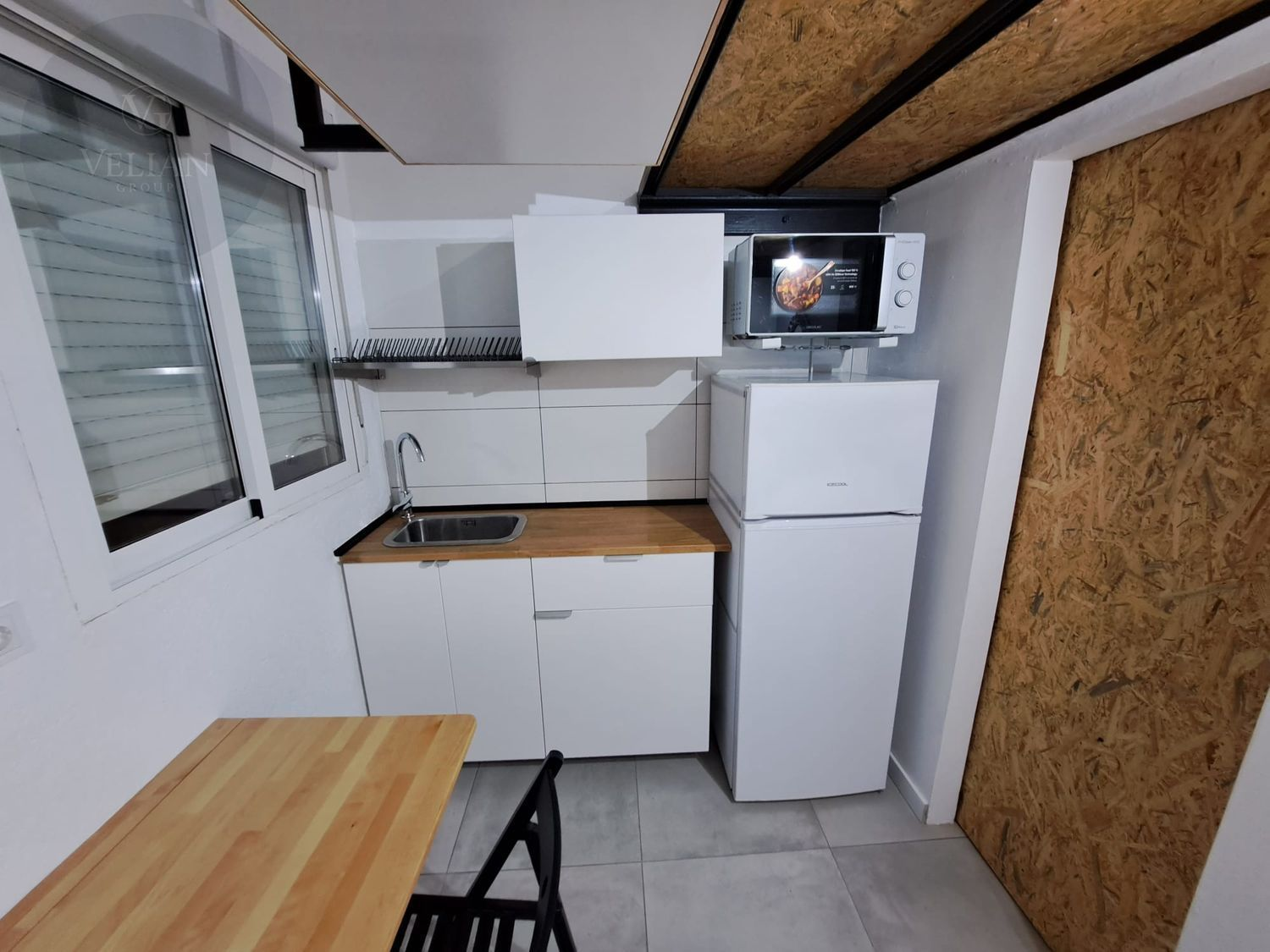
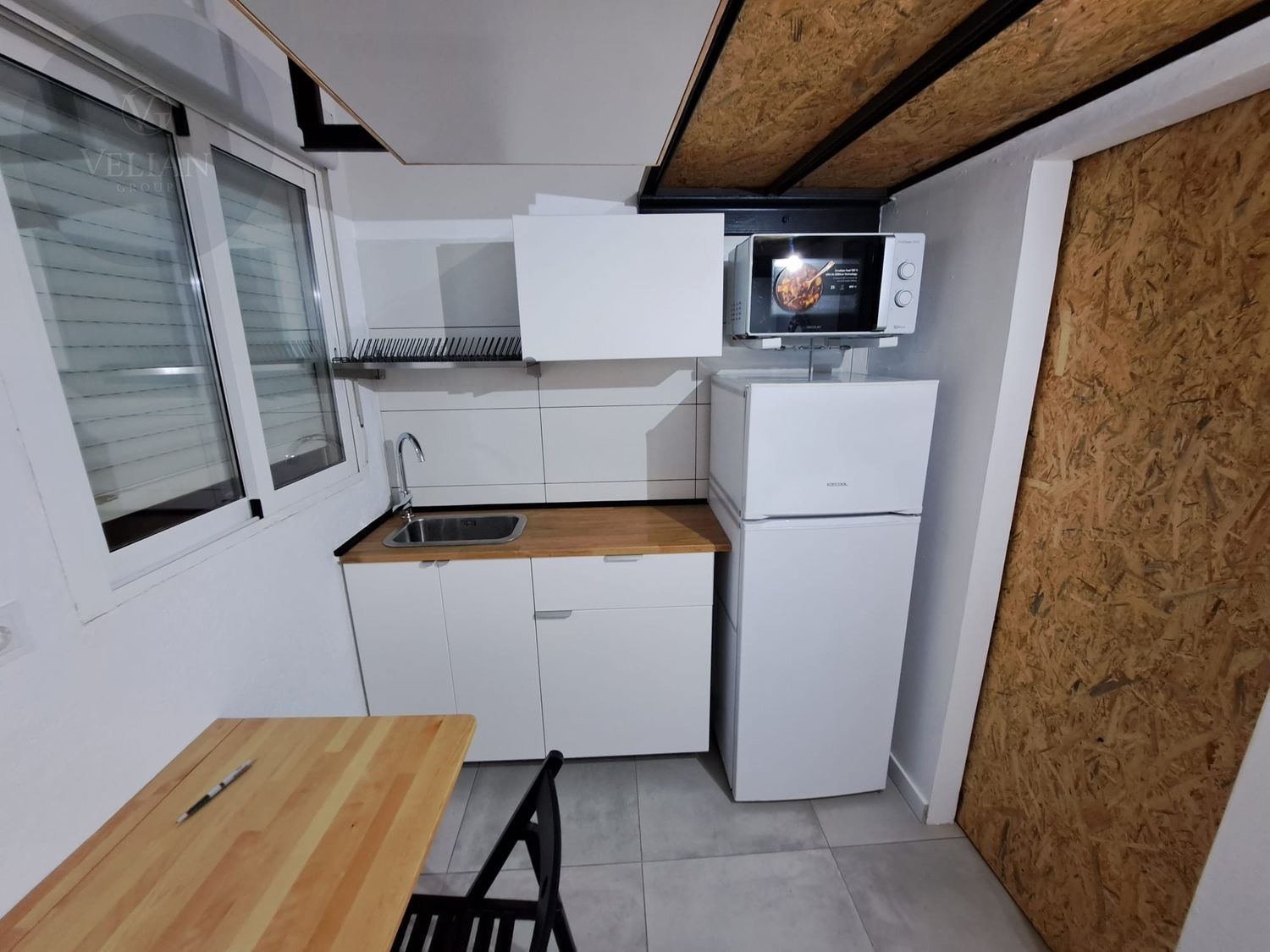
+ pen (216, 790)
